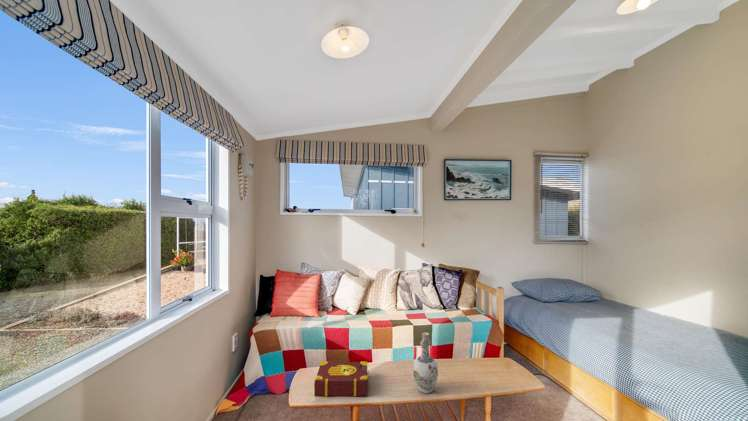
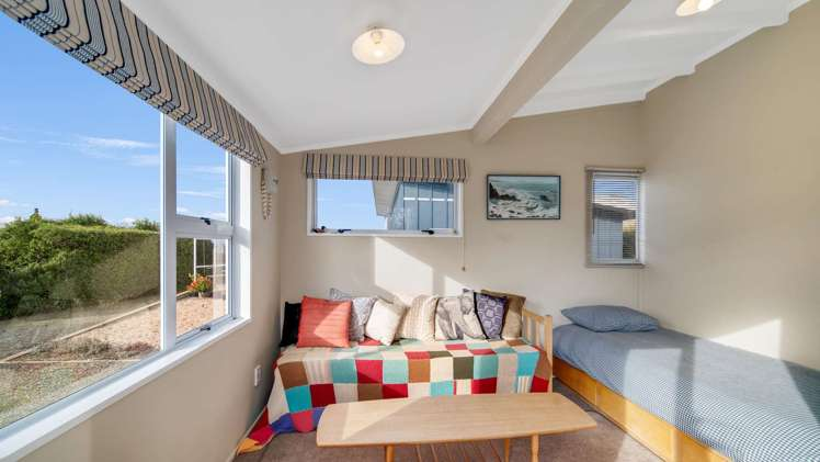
- book (343, 378)
- vase (425, 361)
